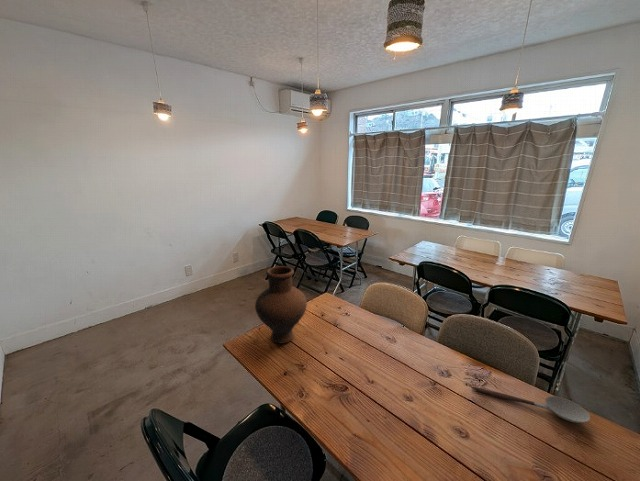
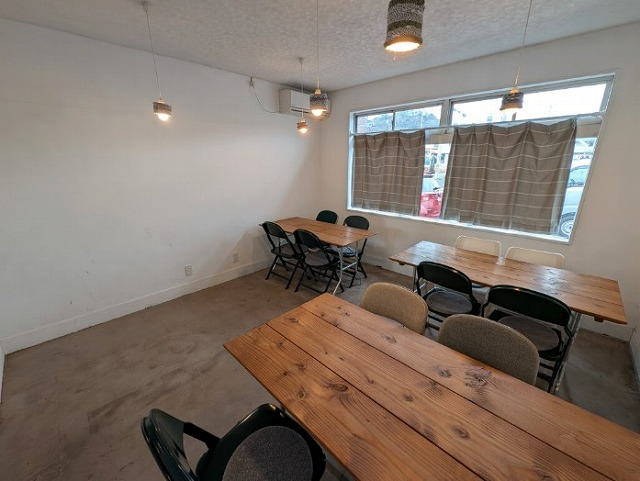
- vase (281, 305)
- spoon (525, 400)
